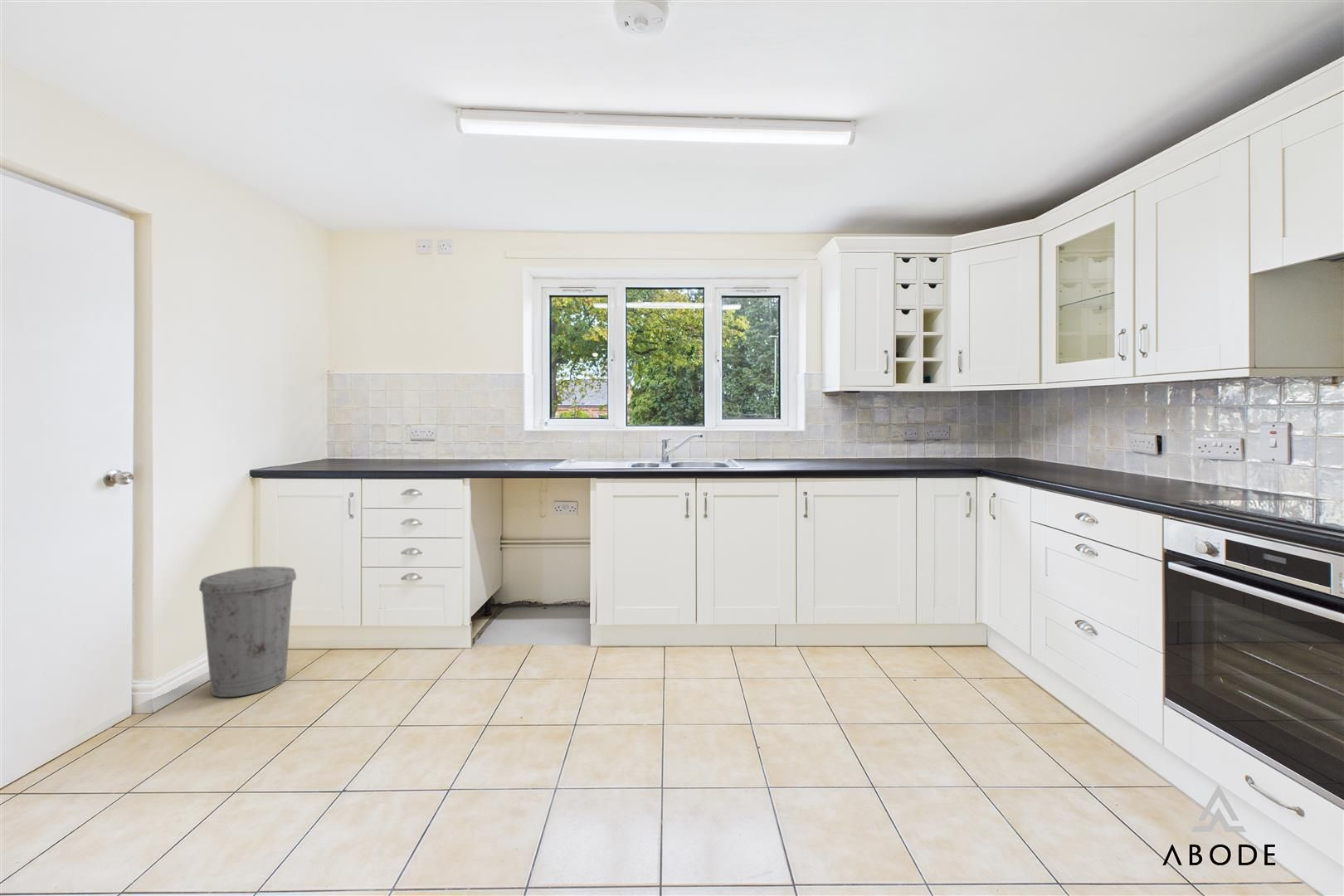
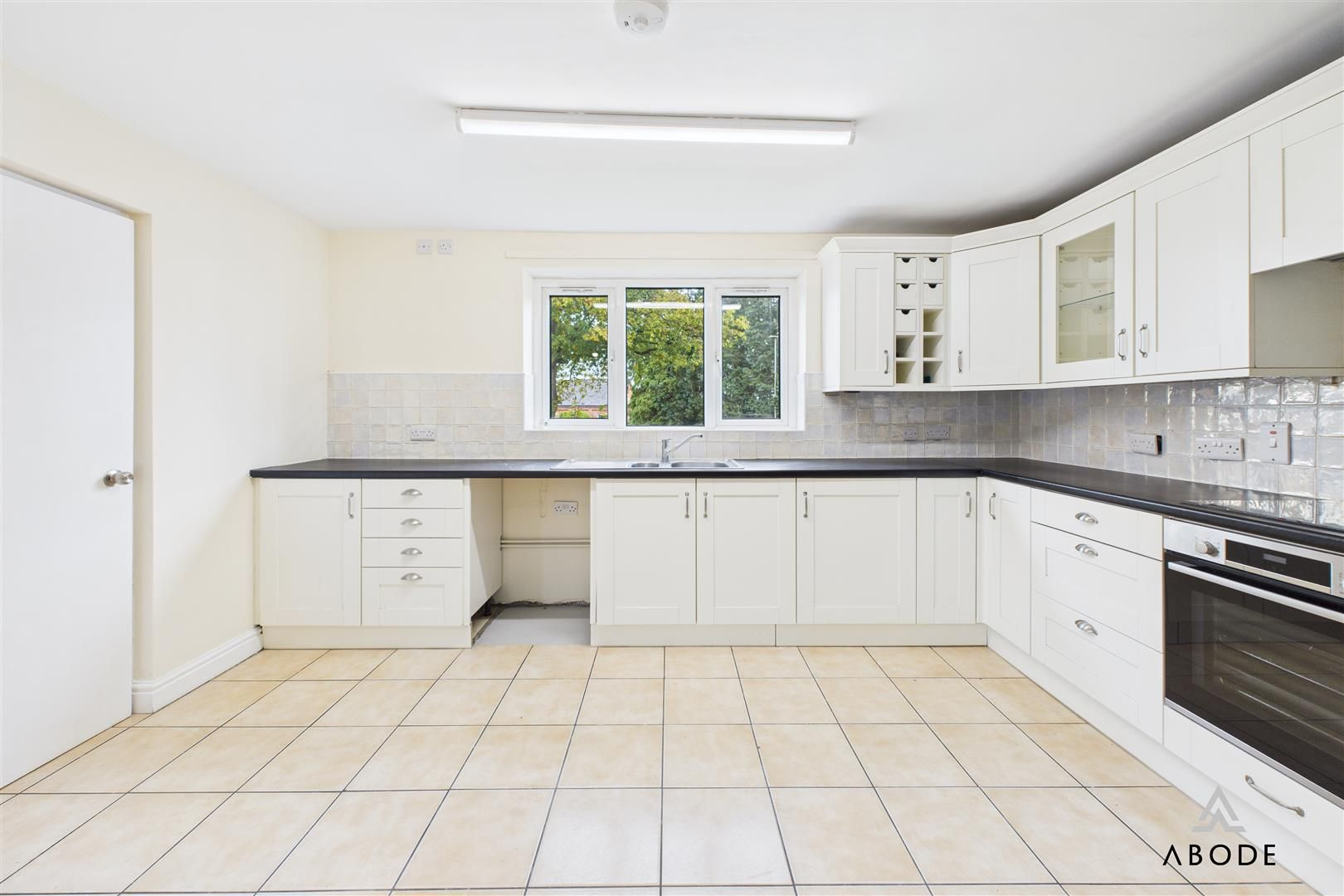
- trash can (250, 626)
